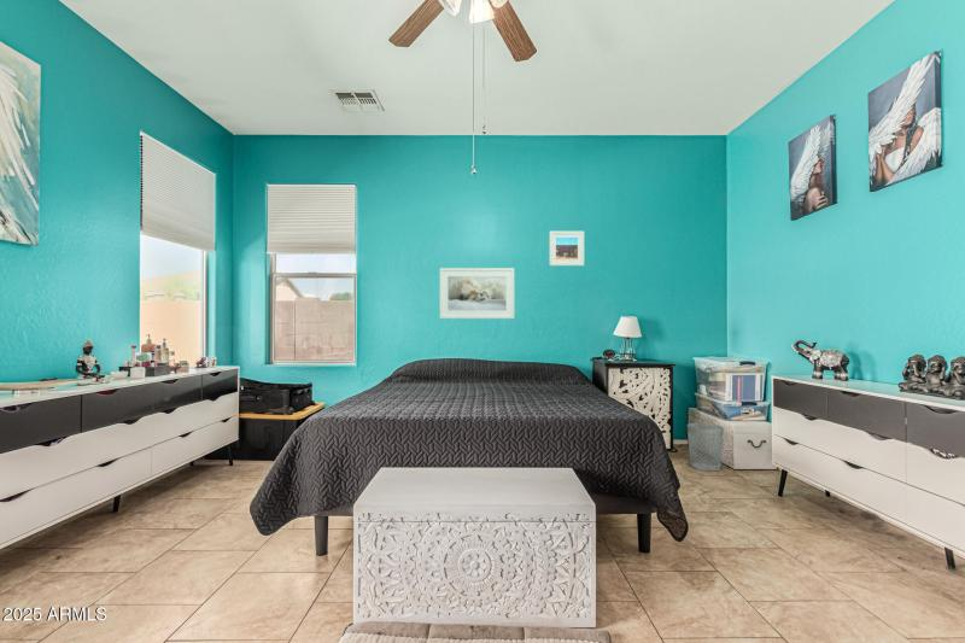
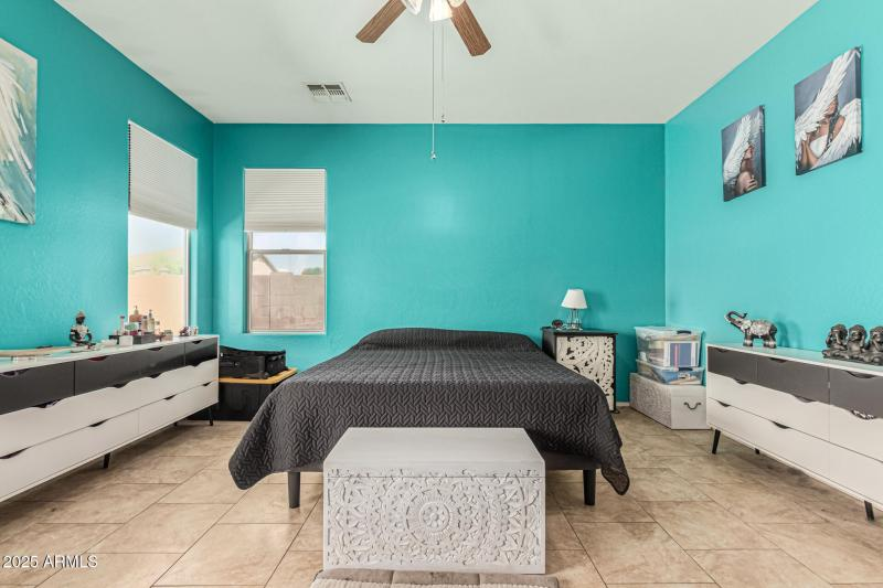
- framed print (566, 249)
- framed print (476, 293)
- wastebasket (704, 446)
